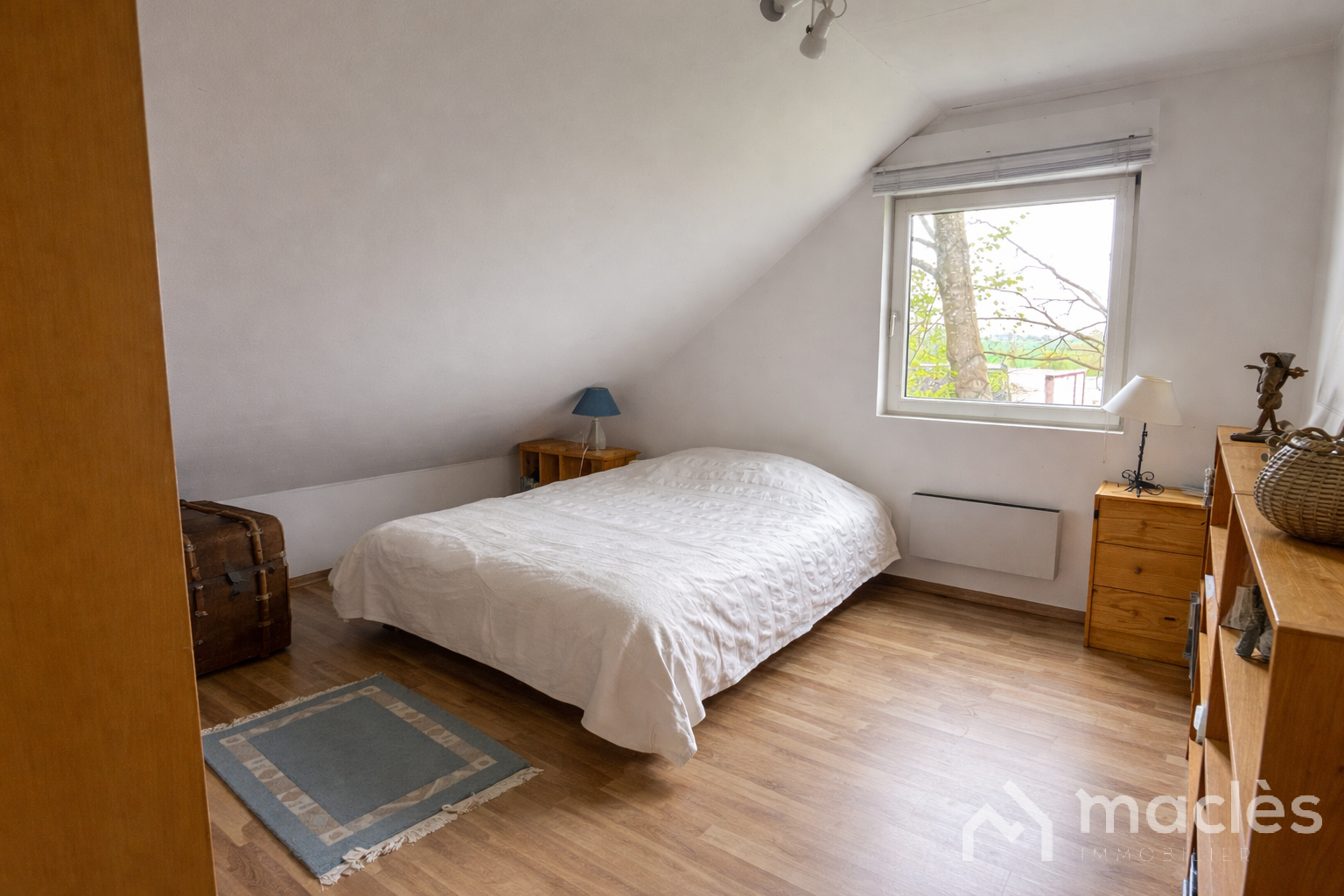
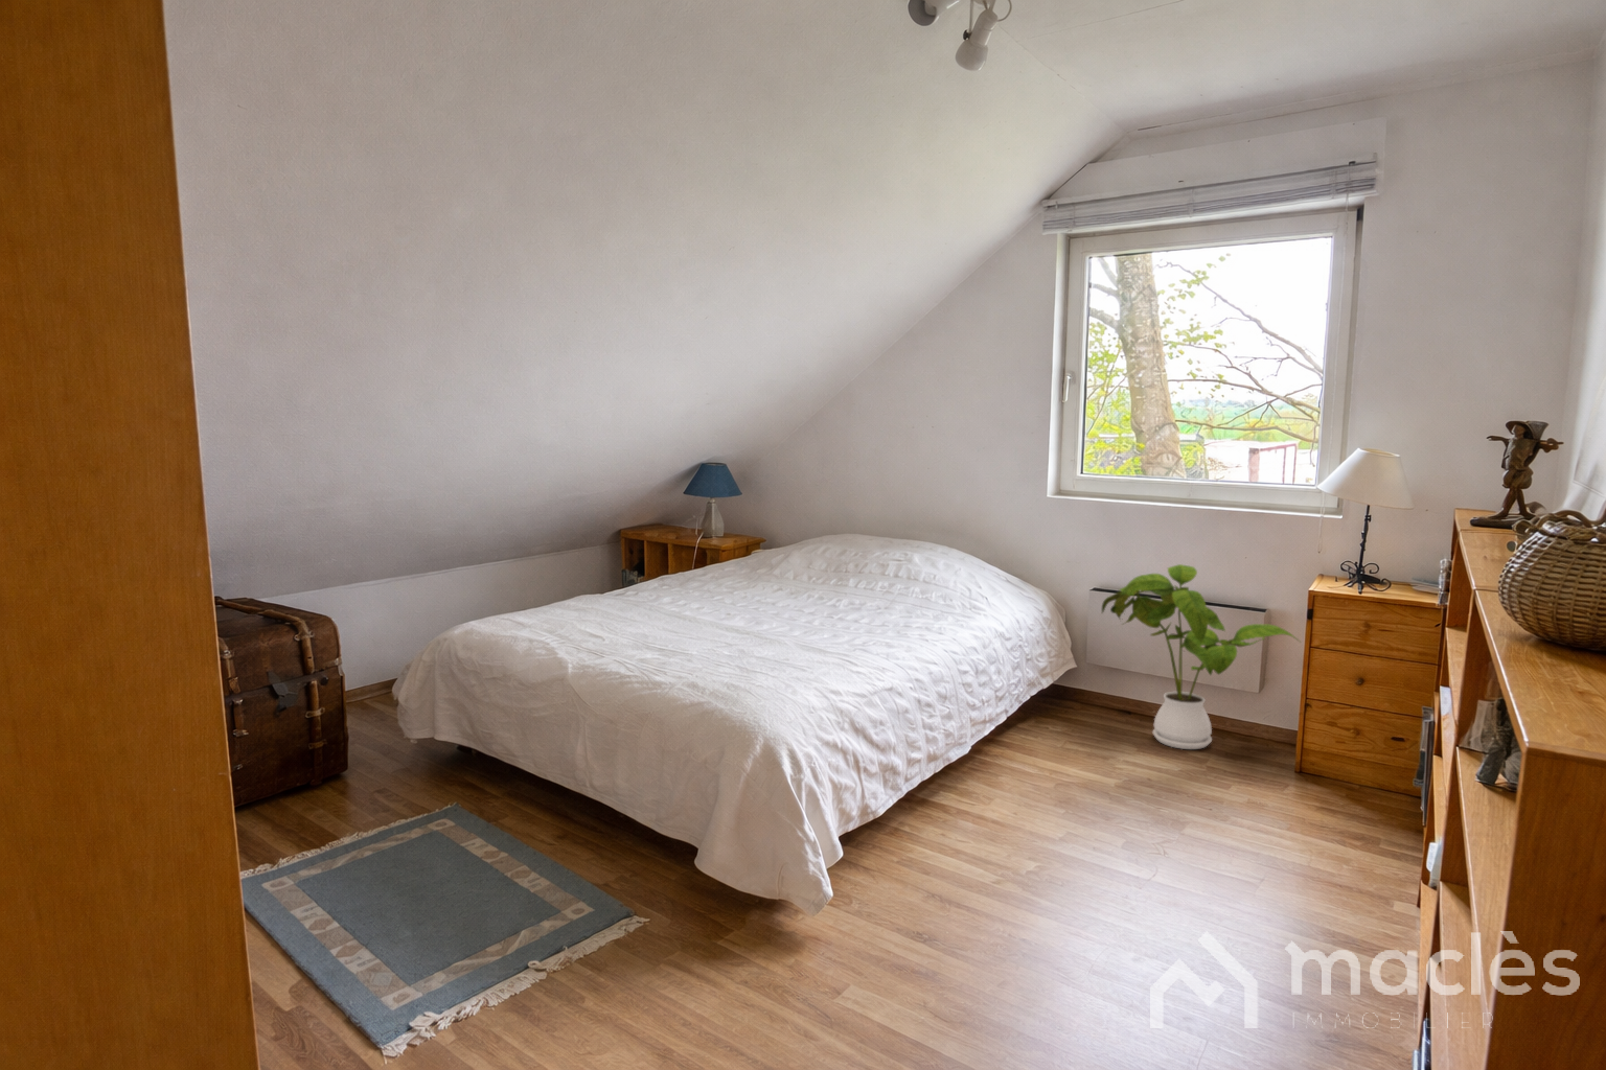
+ house plant (1181, 659)
